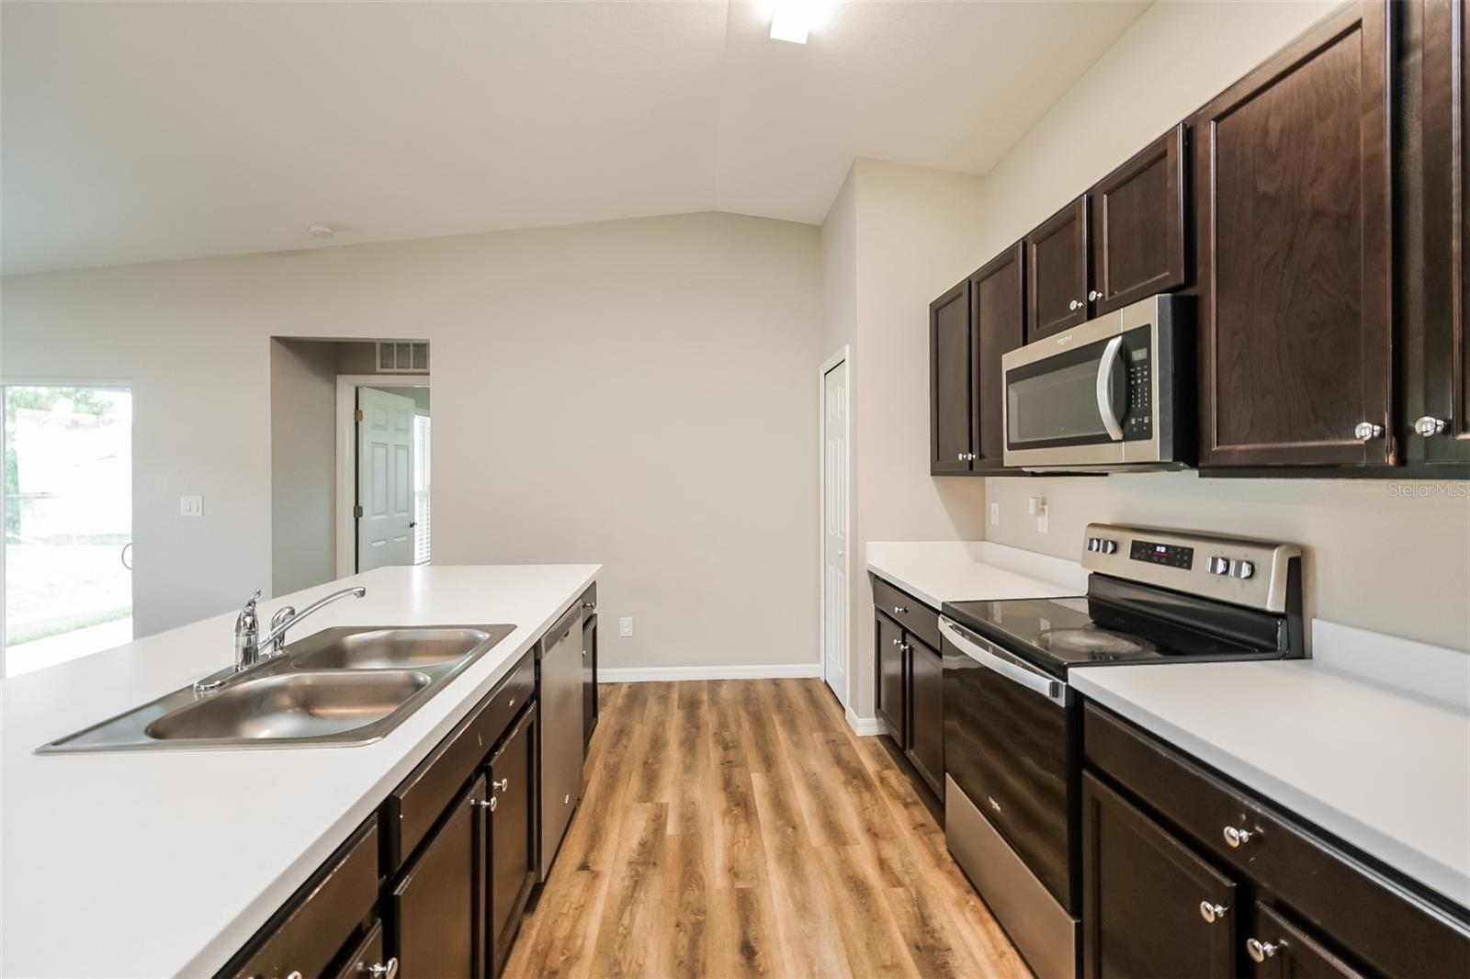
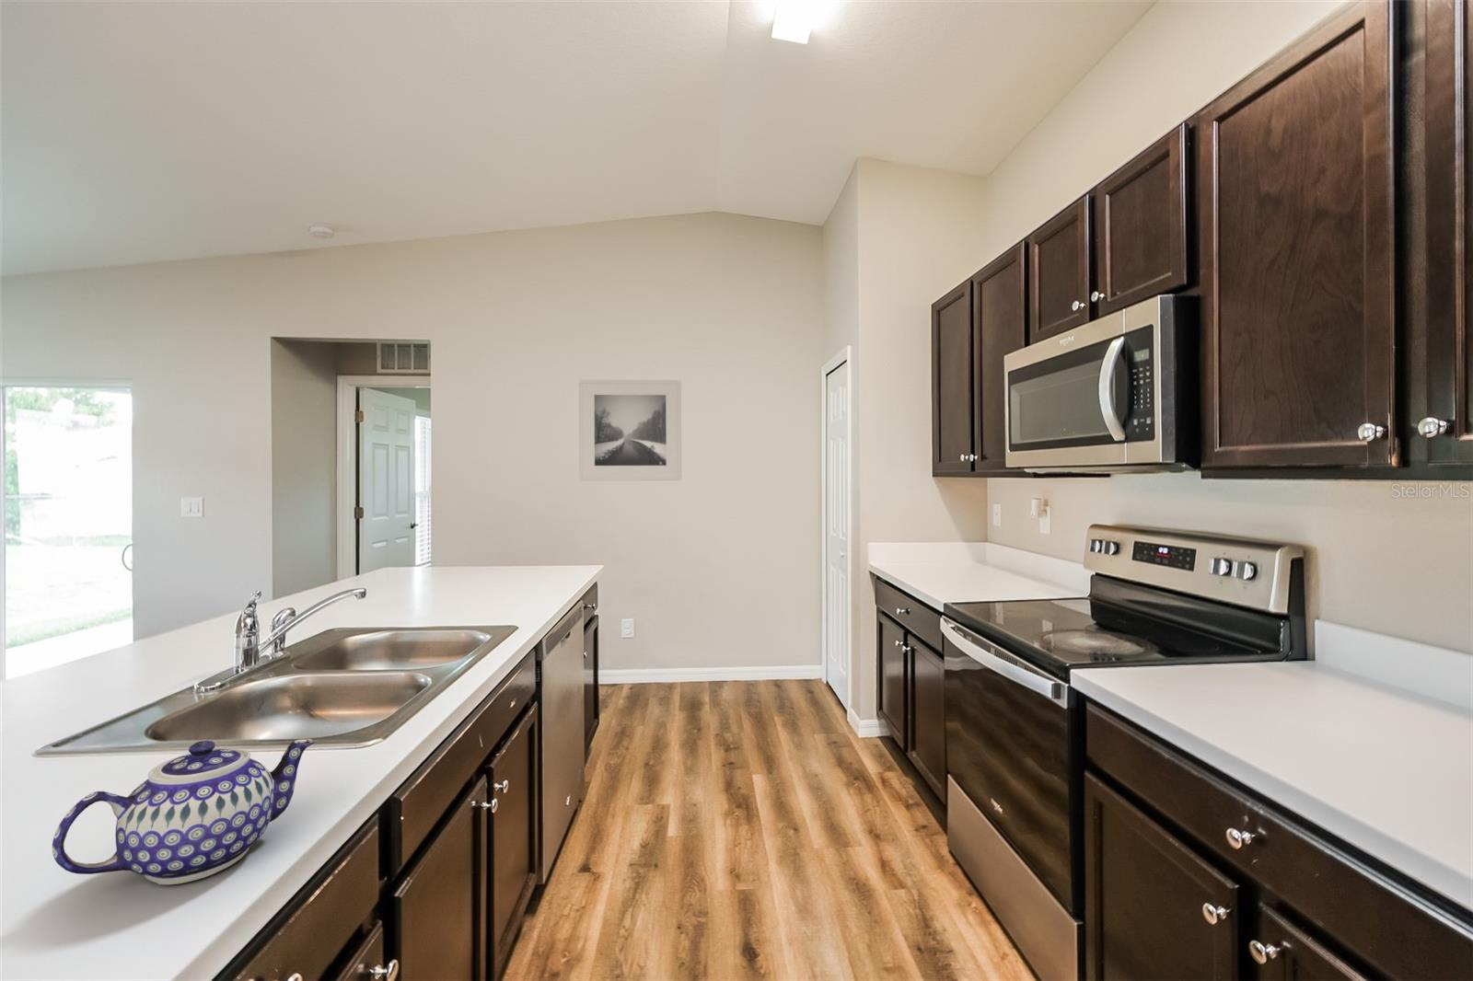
+ teapot (200, 800)
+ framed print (630, 430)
